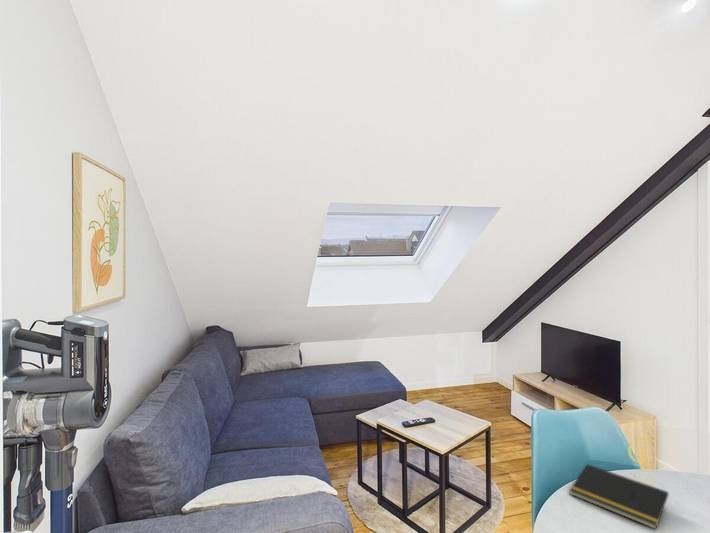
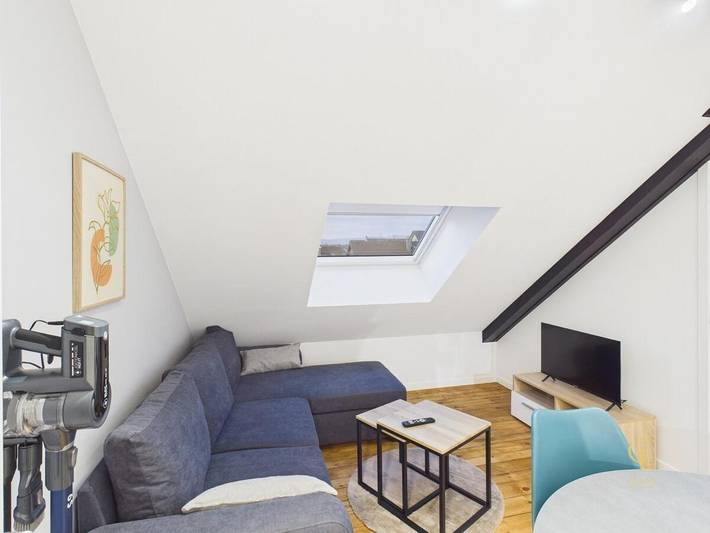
- notepad (617, 492)
